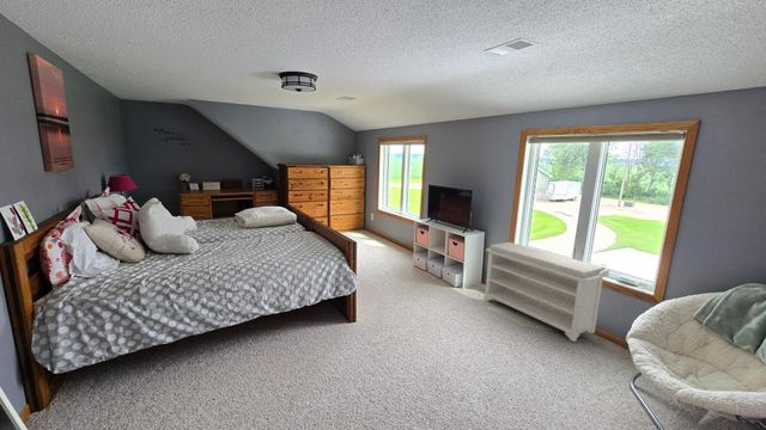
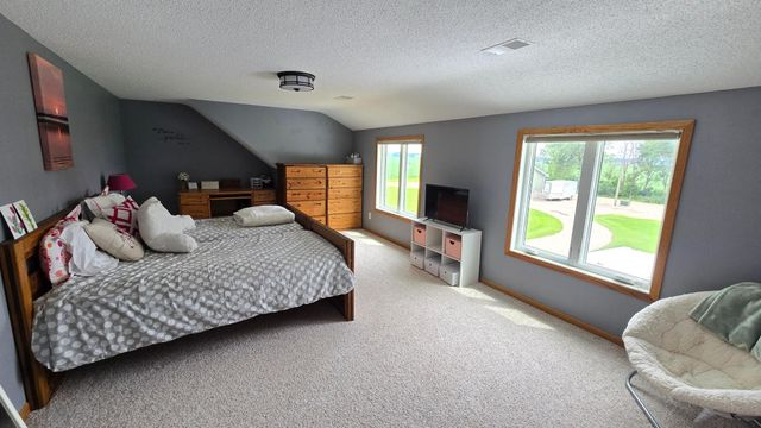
- bench (537, 284)
